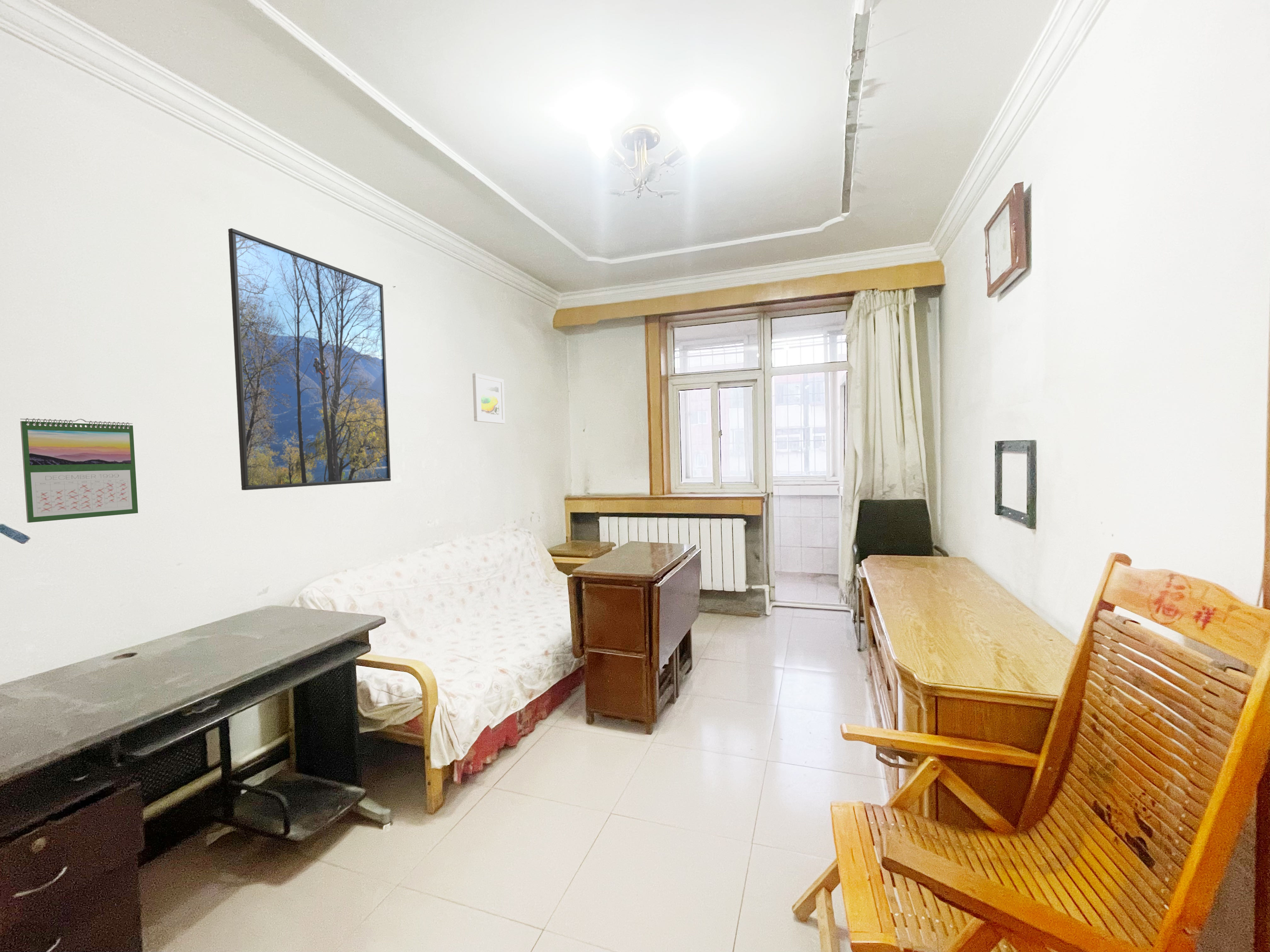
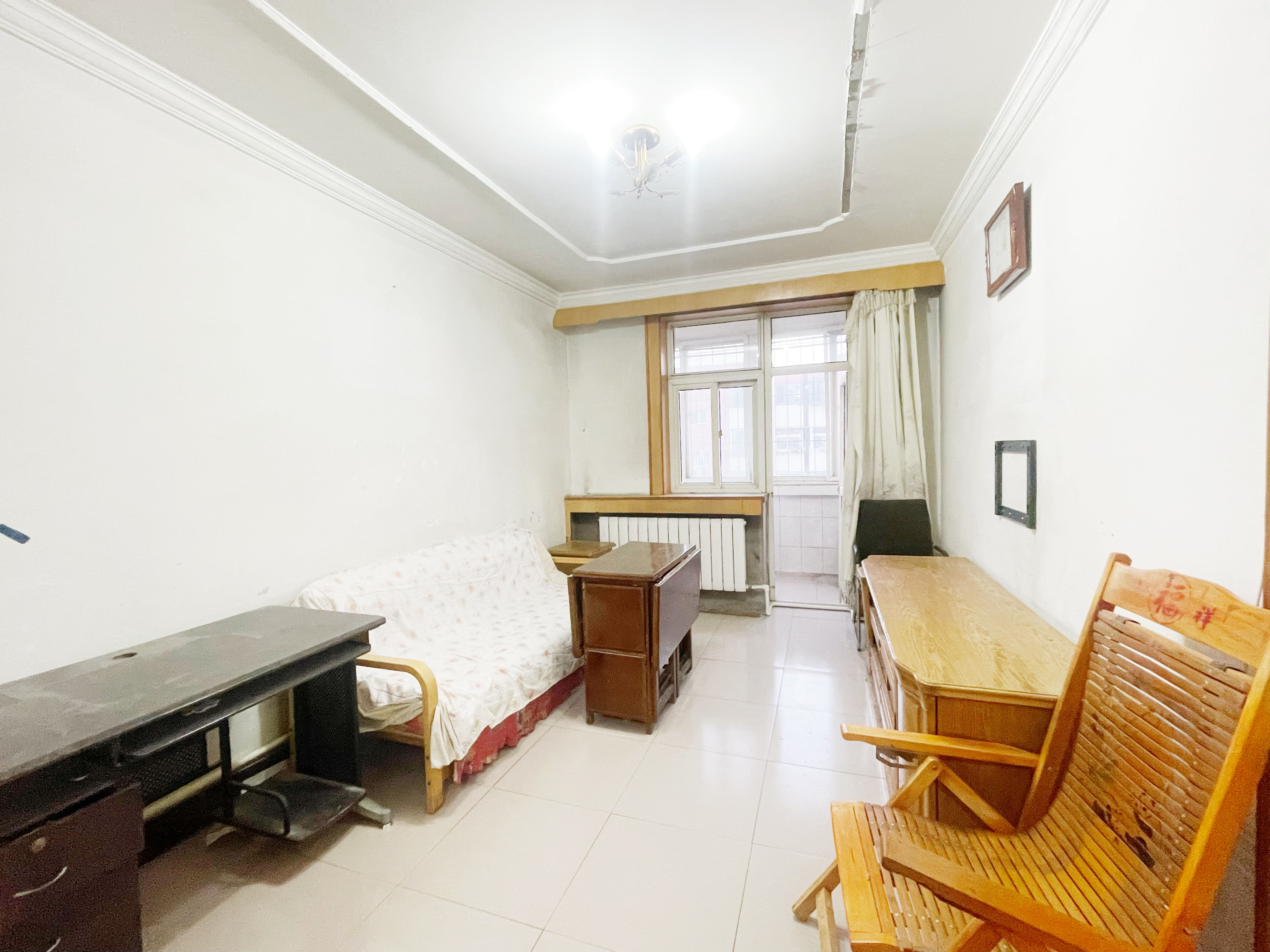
- calendar (83, 468)
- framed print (322, 374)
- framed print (489, 400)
